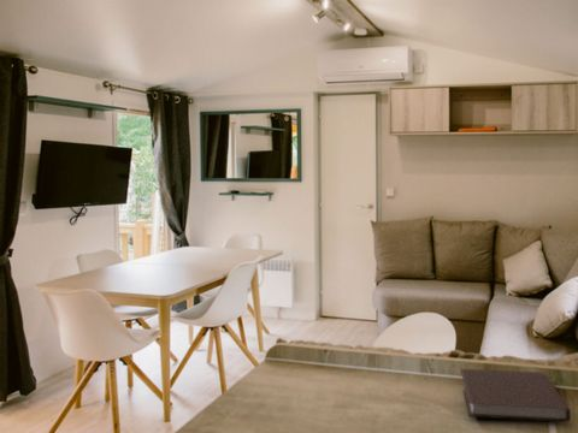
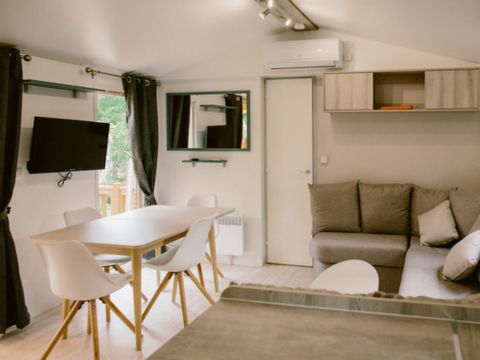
- notebook (509, 392)
